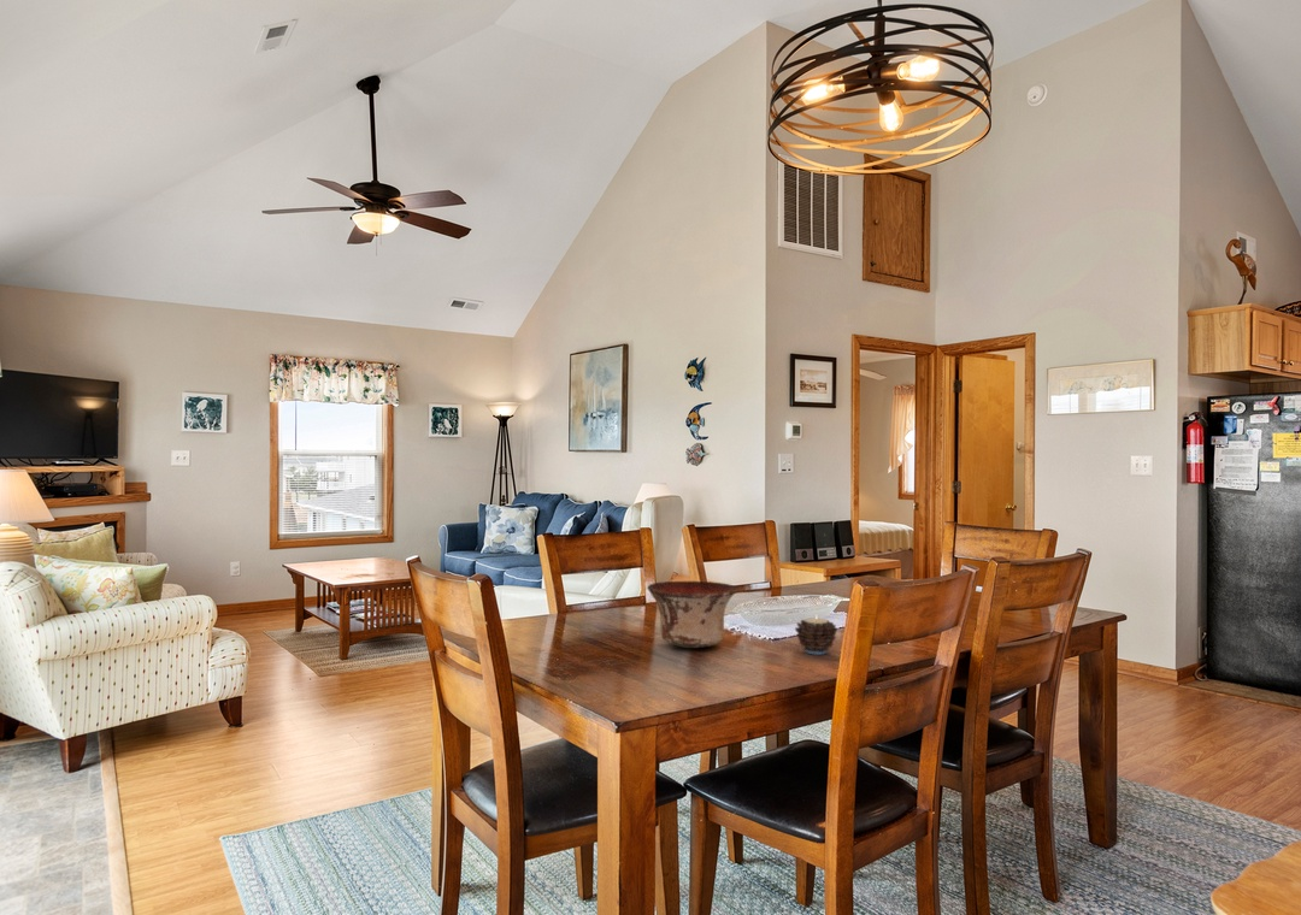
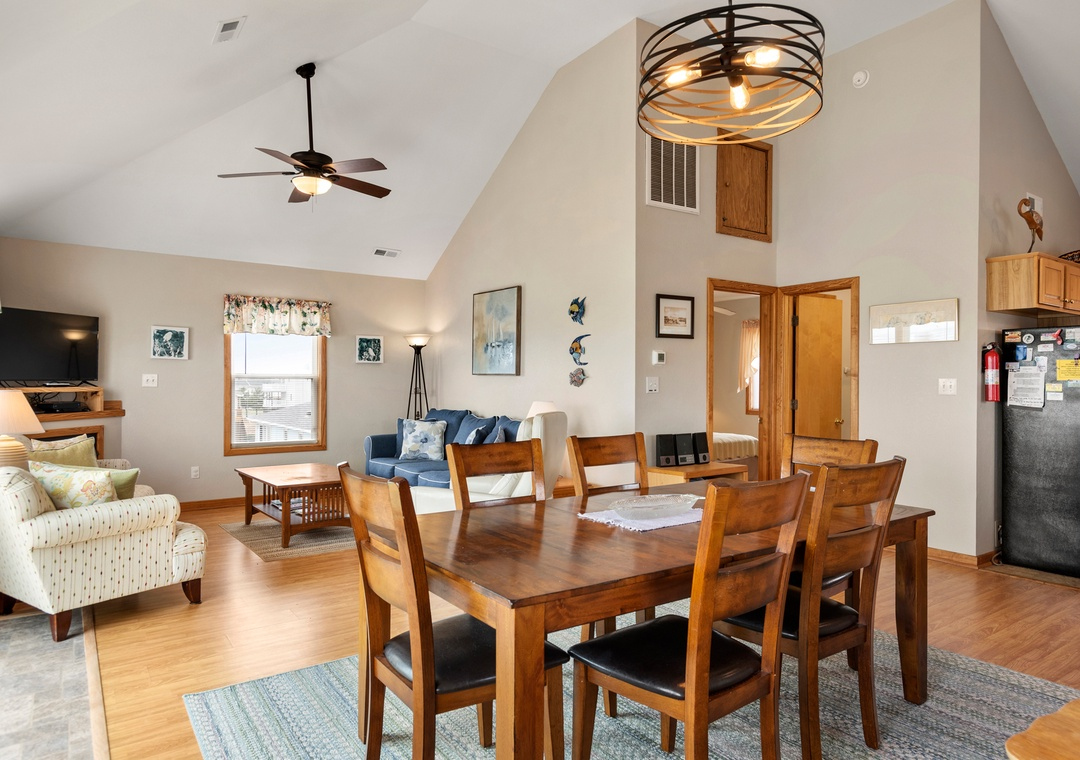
- bowl (691, 615)
- candle (816, 632)
